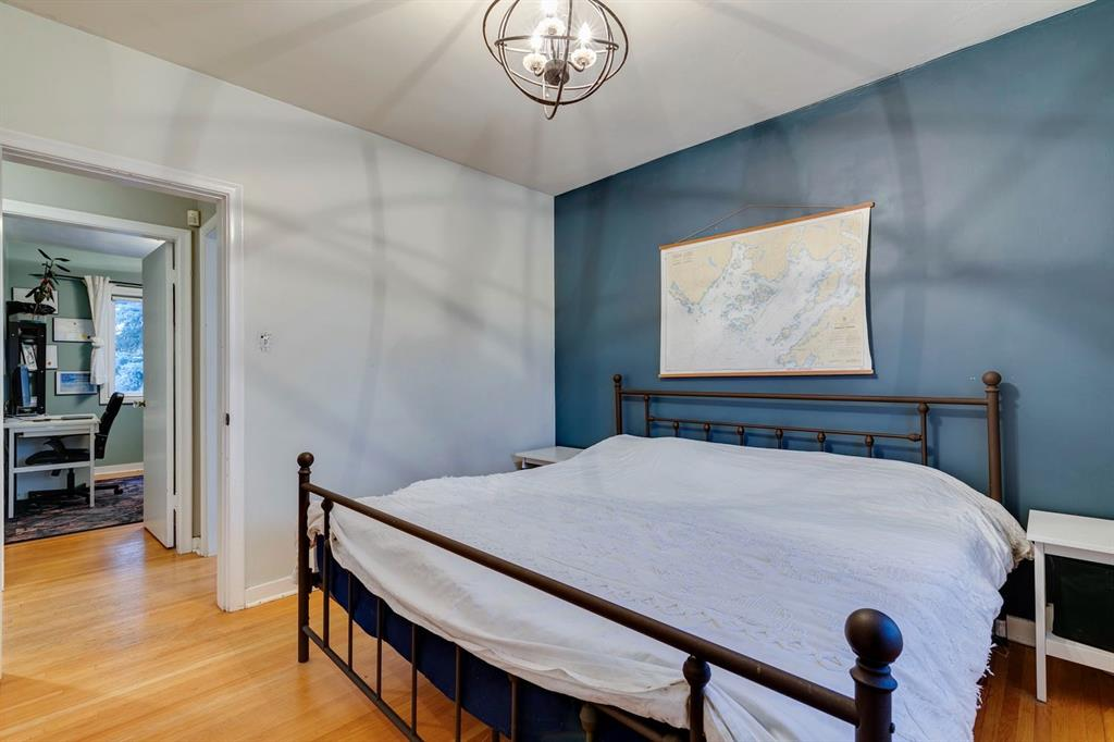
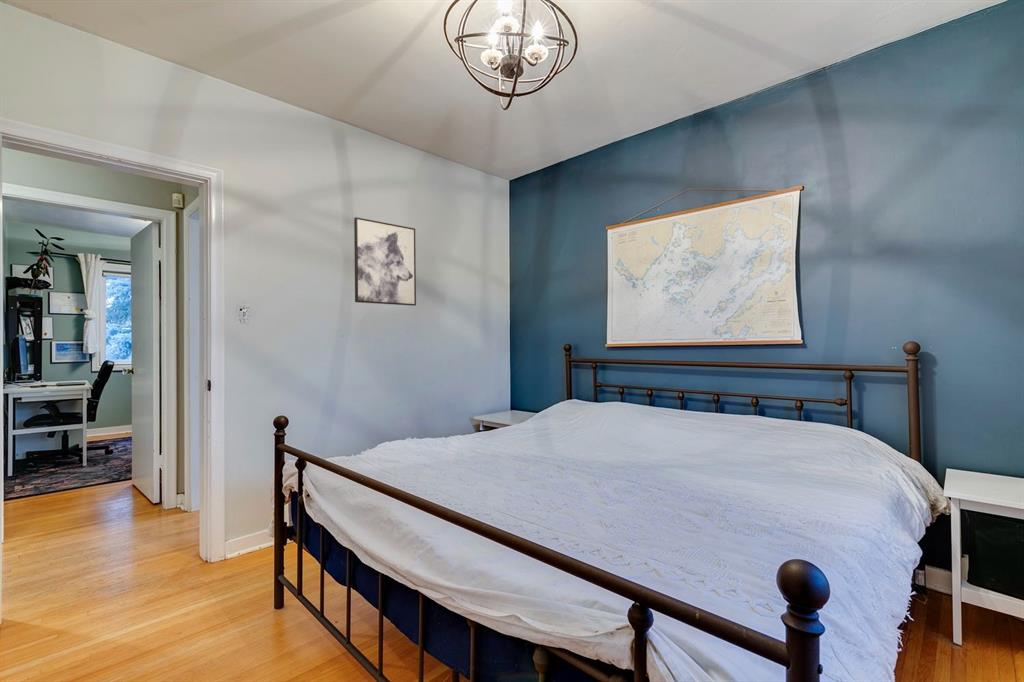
+ wall art (386, 263)
